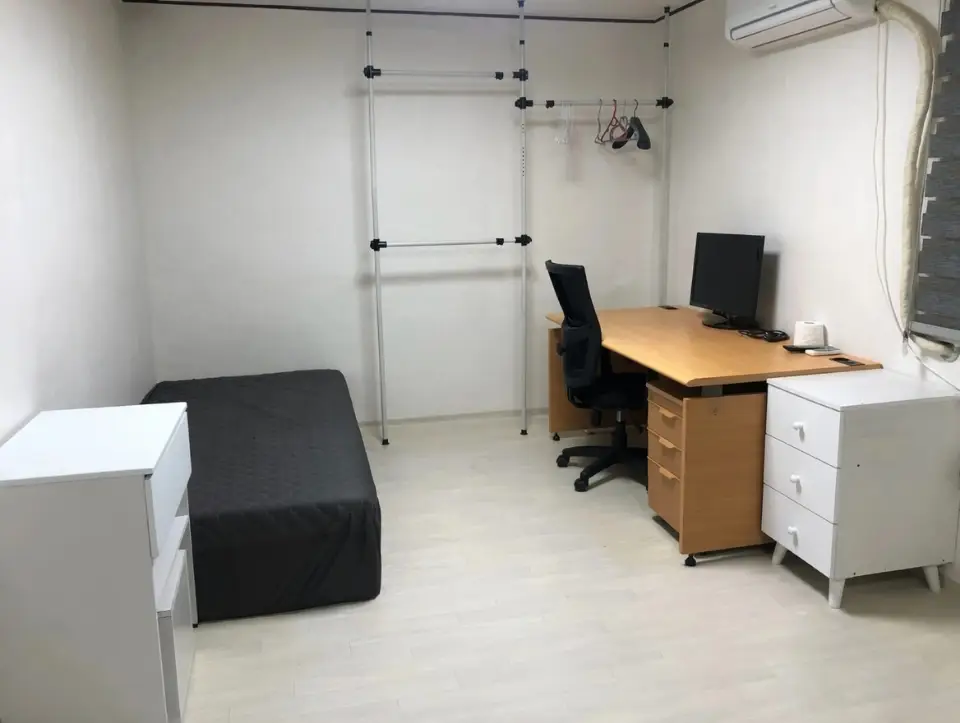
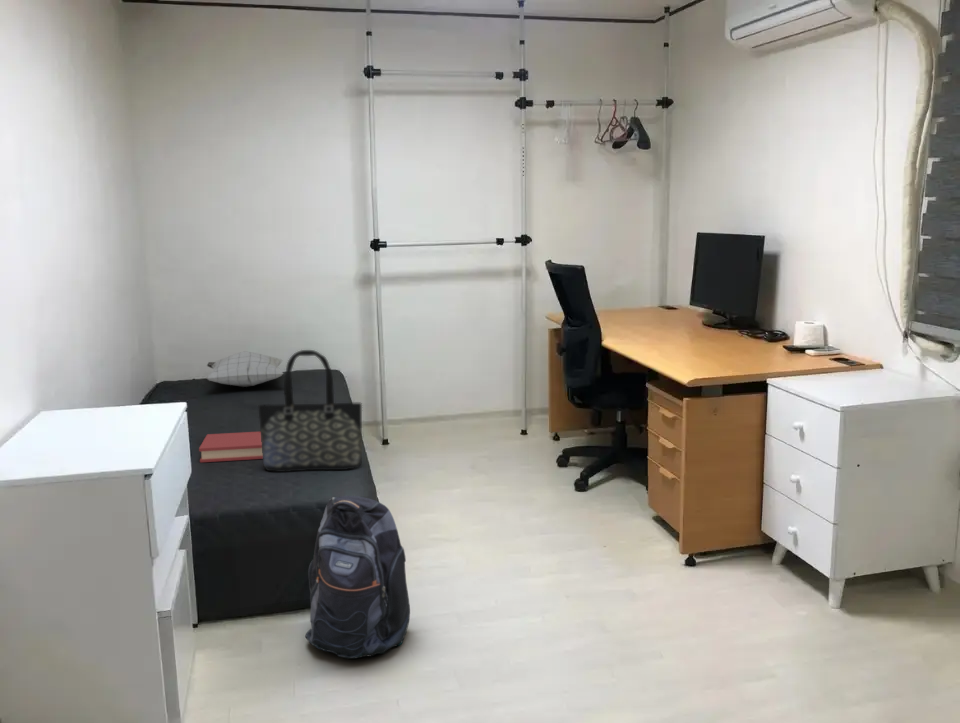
+ hardback book (240, 445)
+ pillow (244, 368)
+ backpack (356, 568)
+ tote bag (310, 410)
